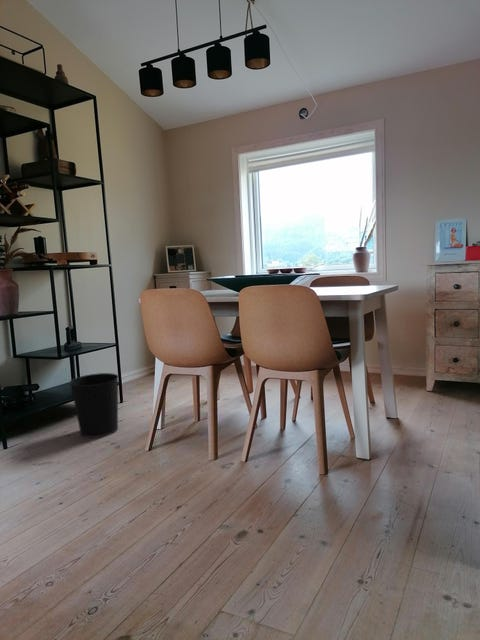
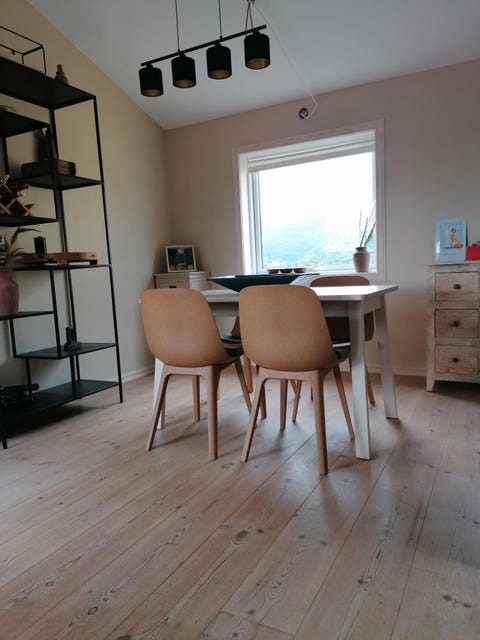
- wastebasket (96, 405)
